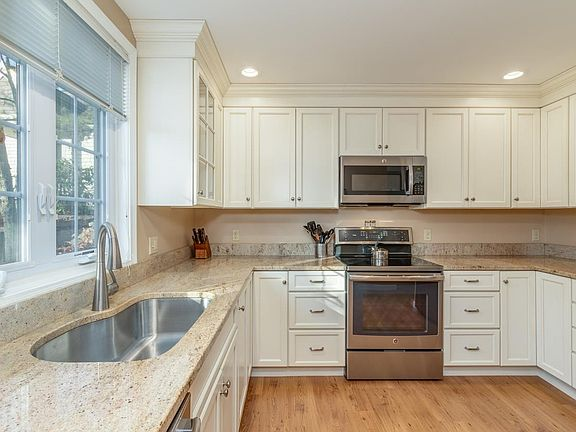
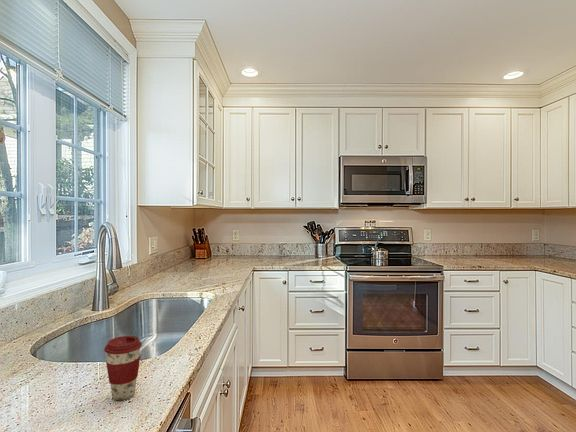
+ coffee cup (123, 367)
